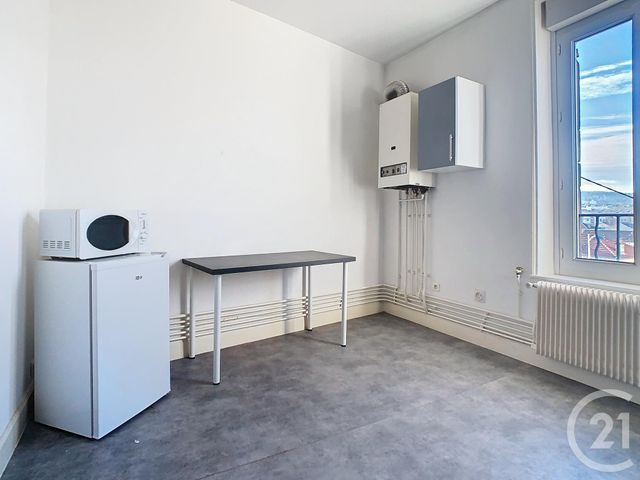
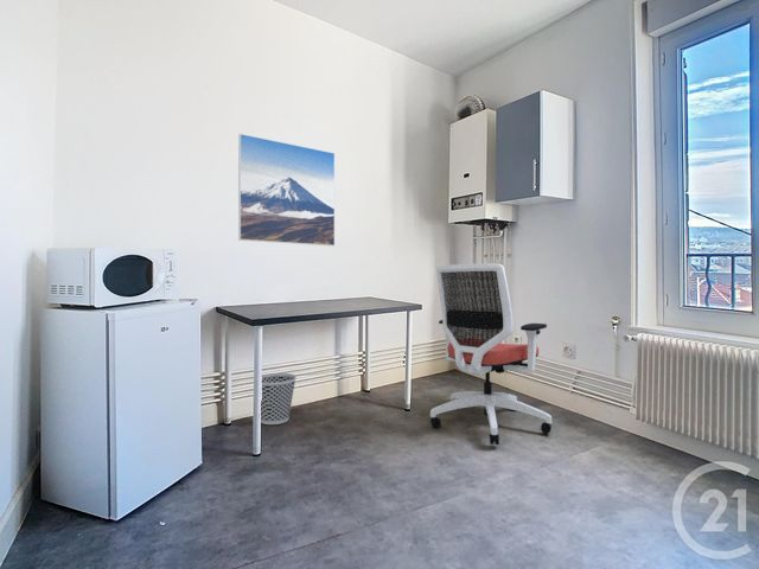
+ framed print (289, 193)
+ office chair (490, 344)
+ wastebasket (274, 398)
